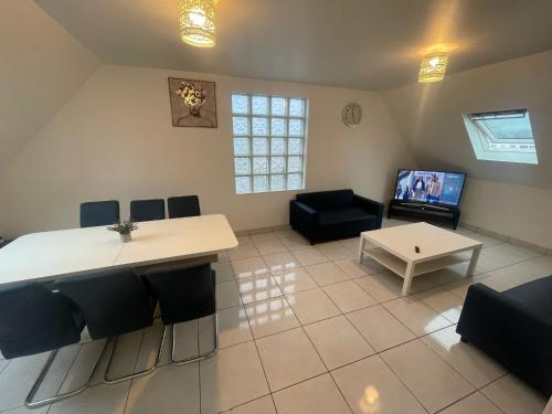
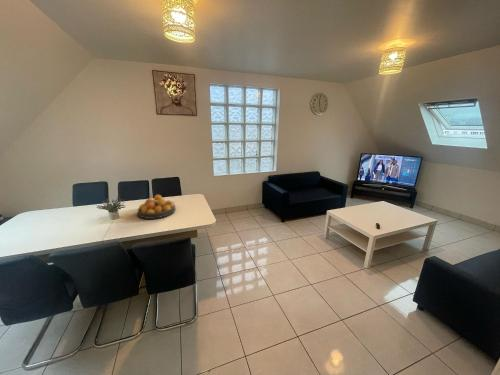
+ fruit bowl (156, 205)
